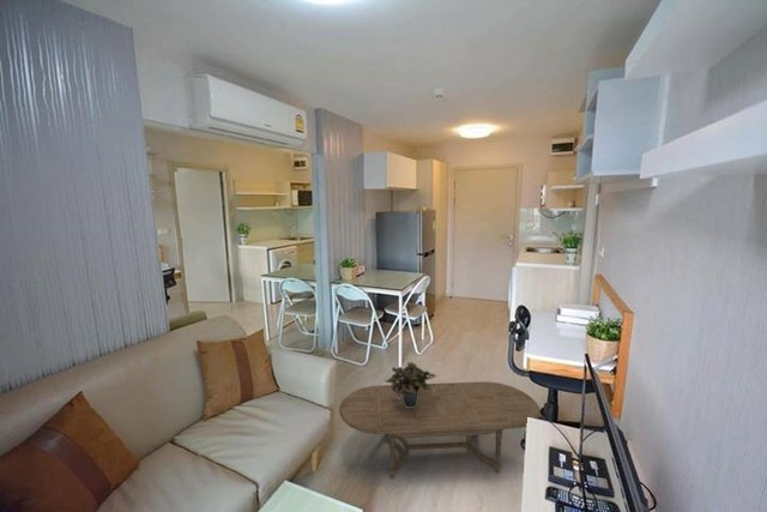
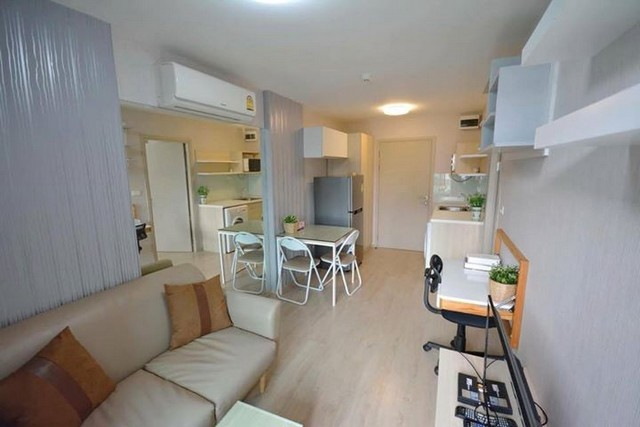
- coffee table (437, 427)
- potted plant (411, 385)
